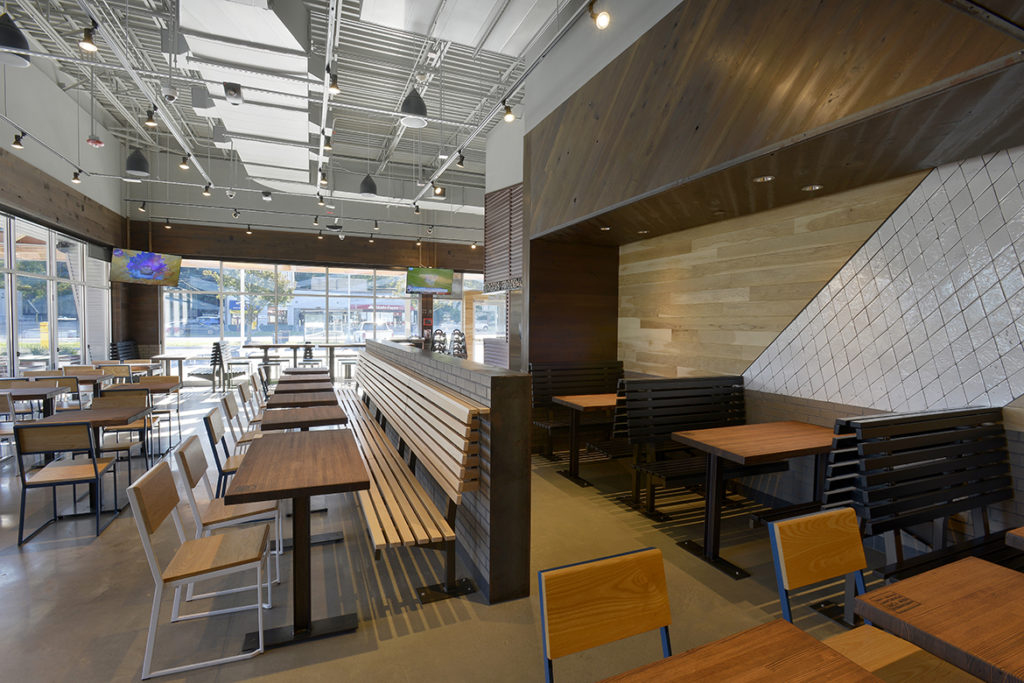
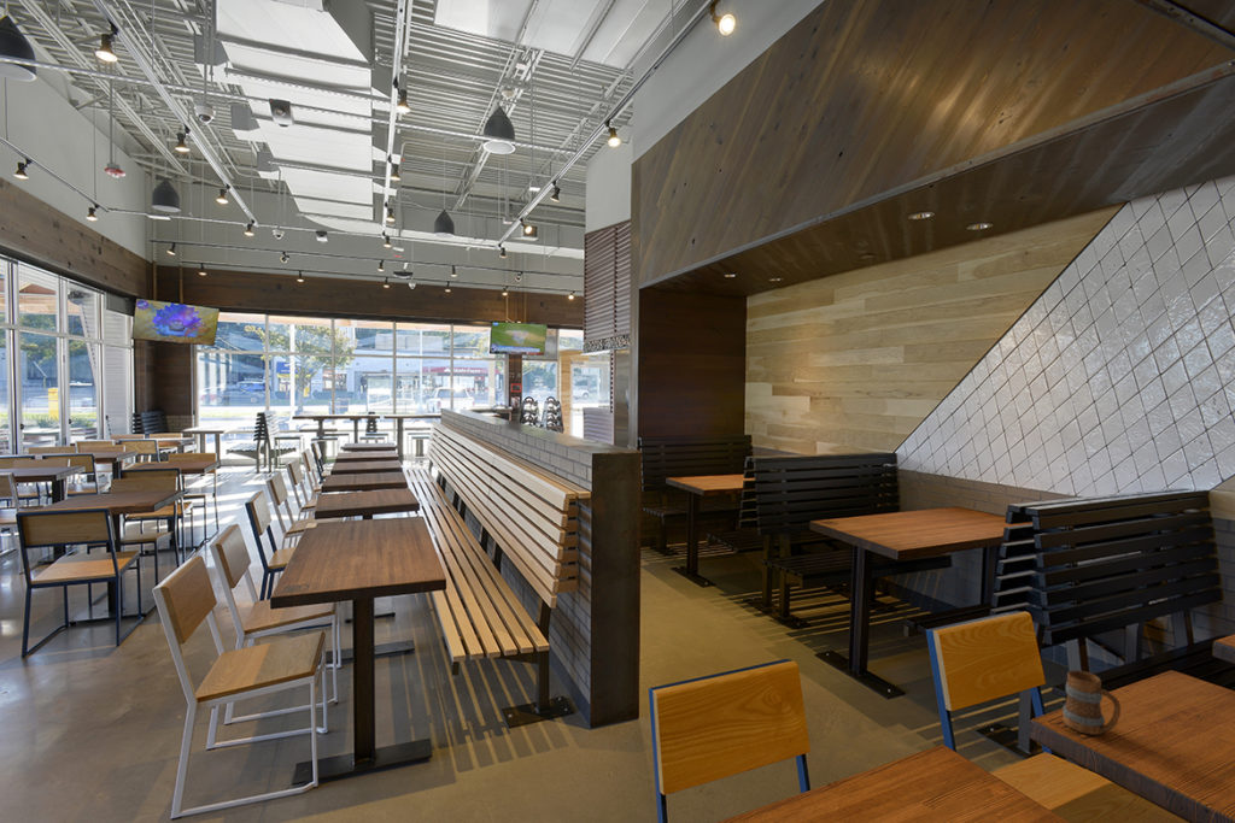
+ mug (1091, 704)
